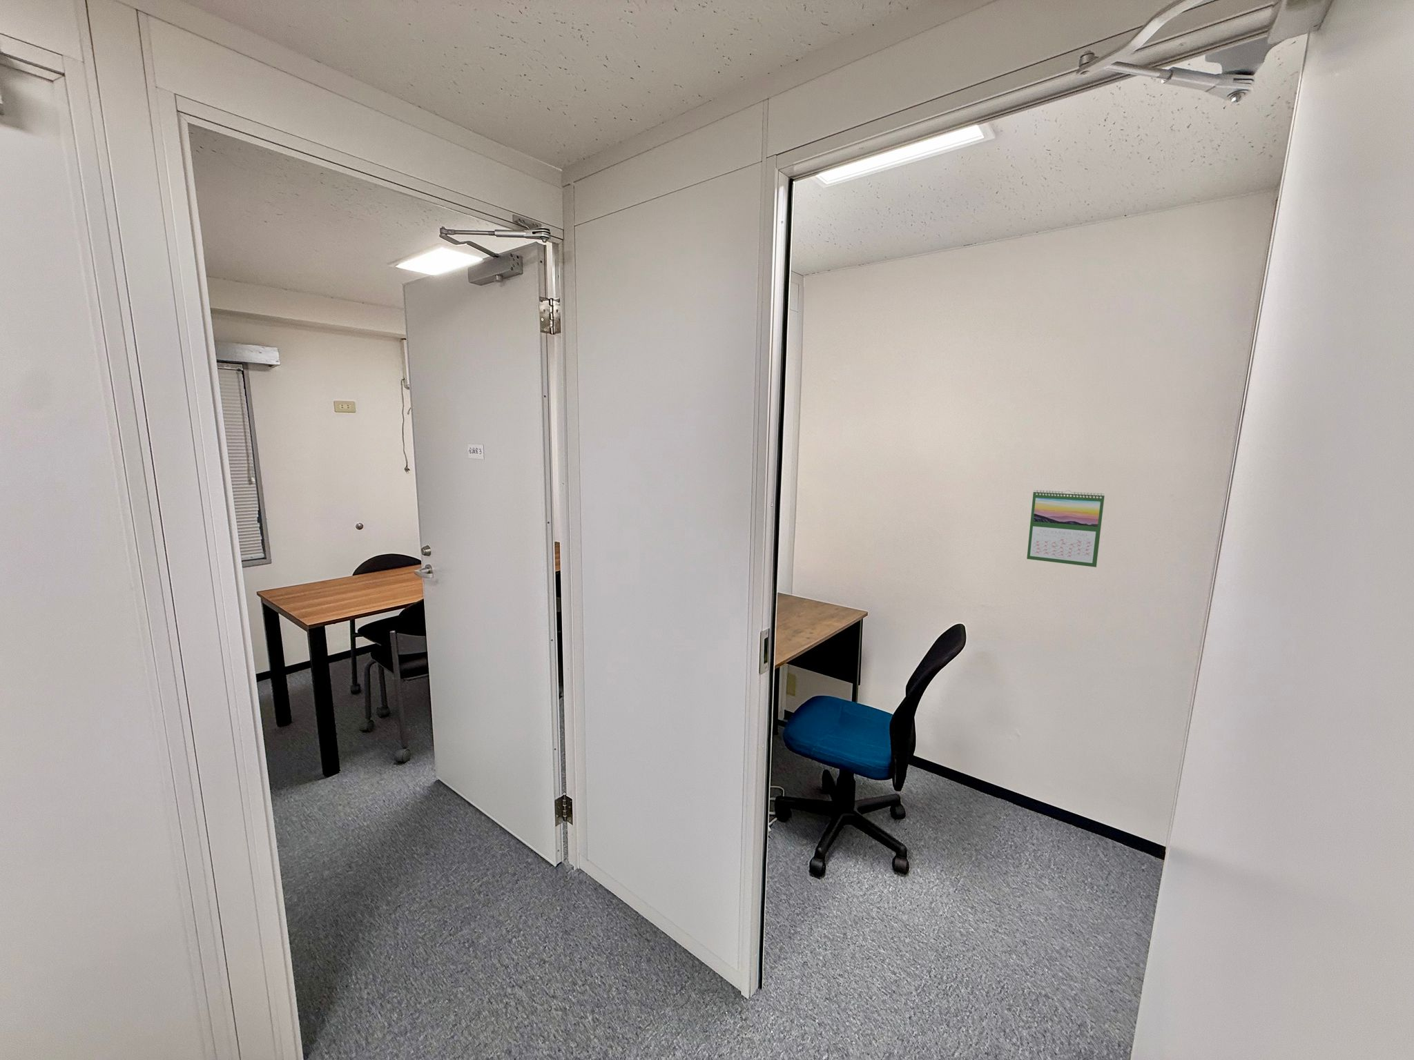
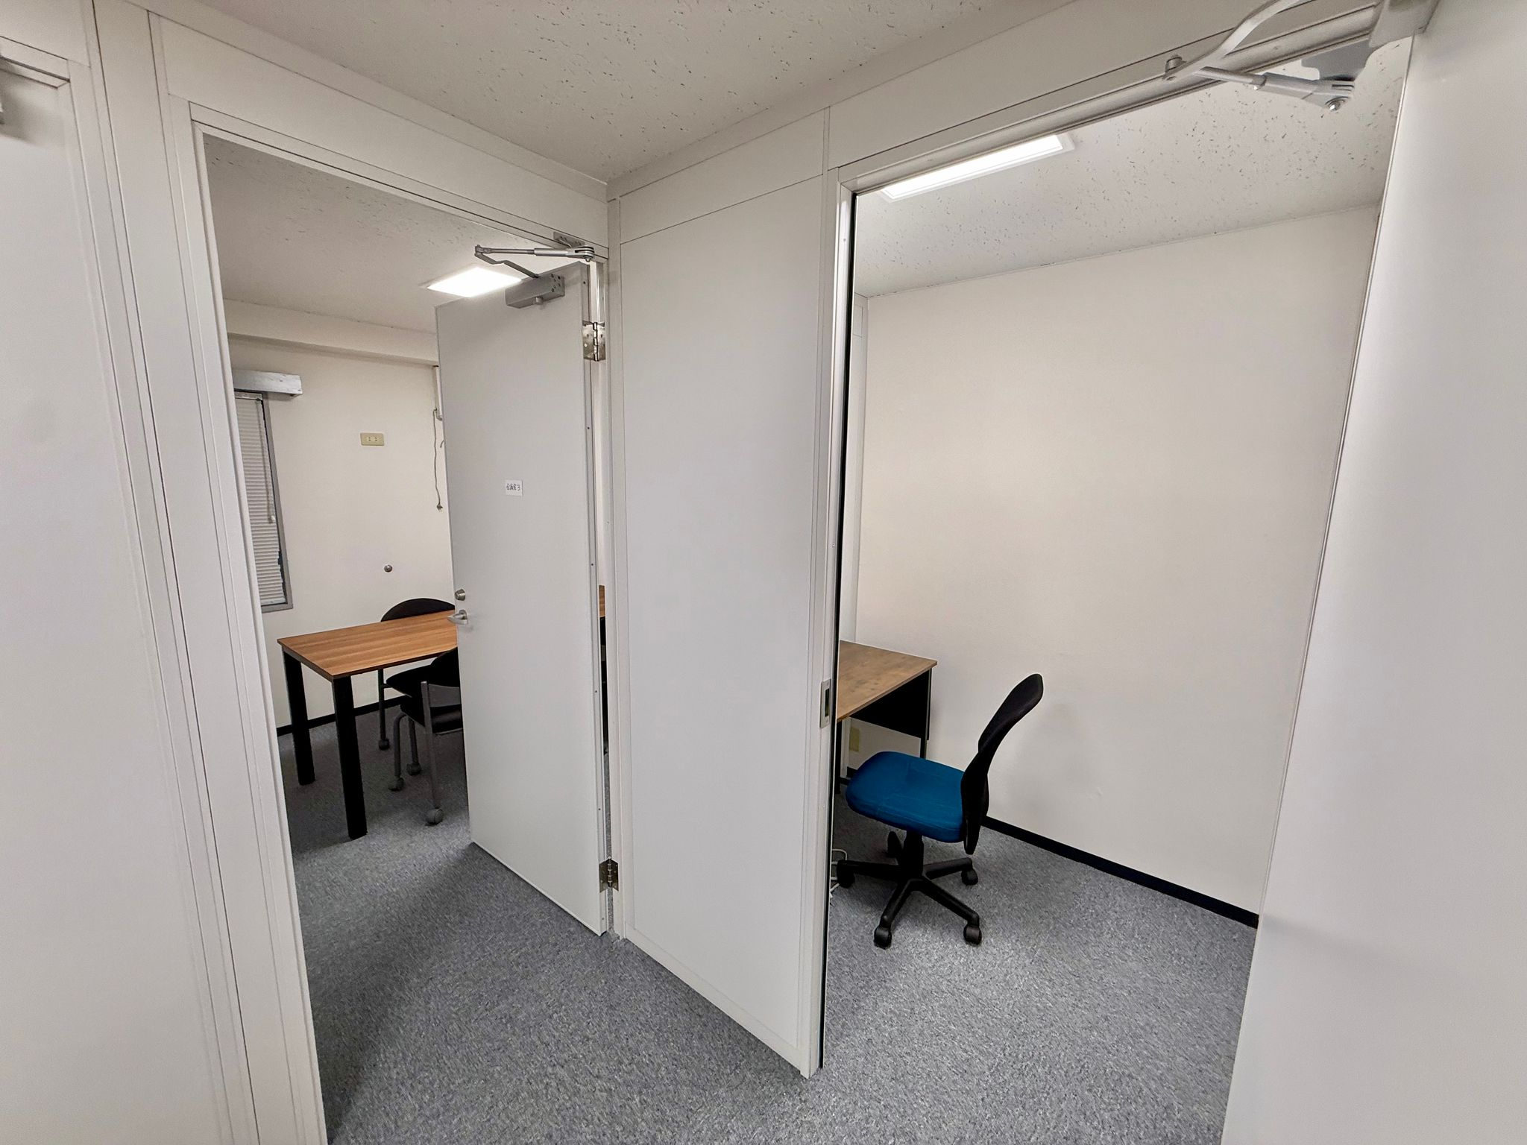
- calendar (1064, 527)
